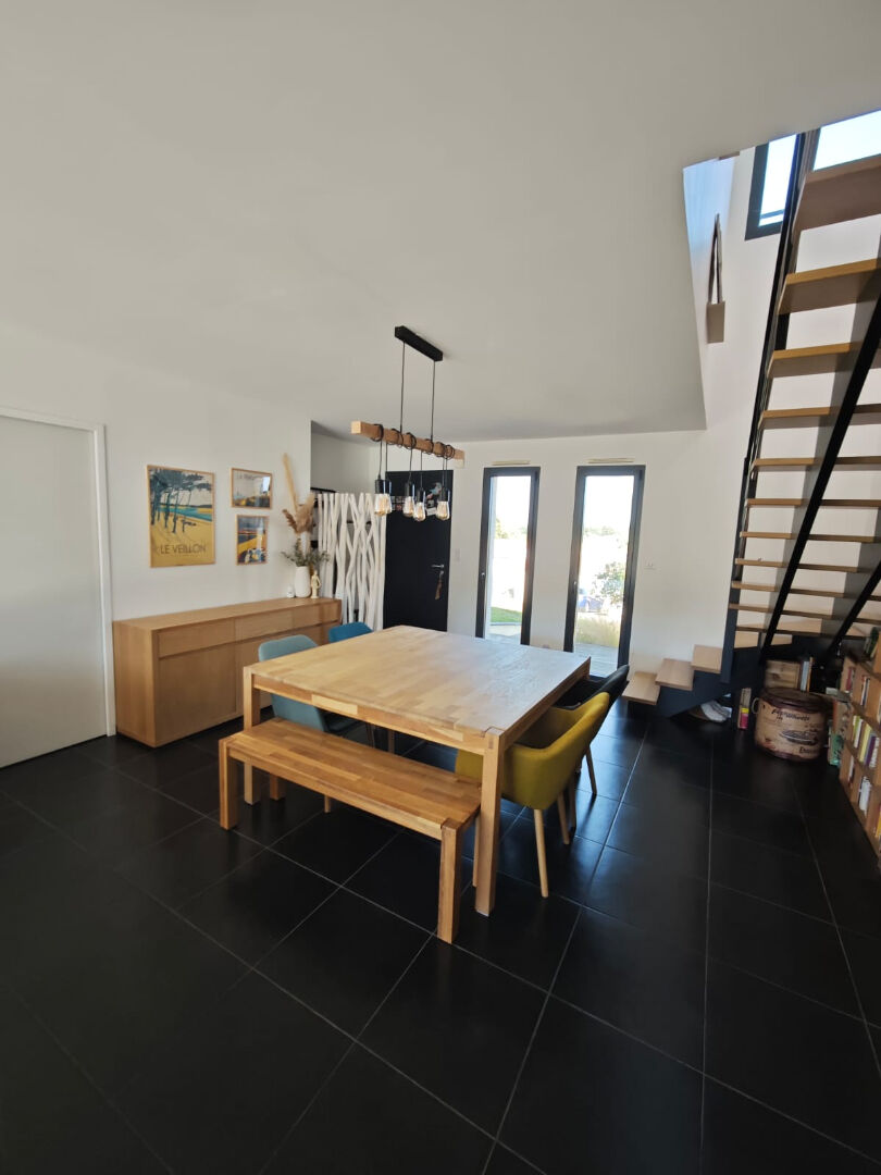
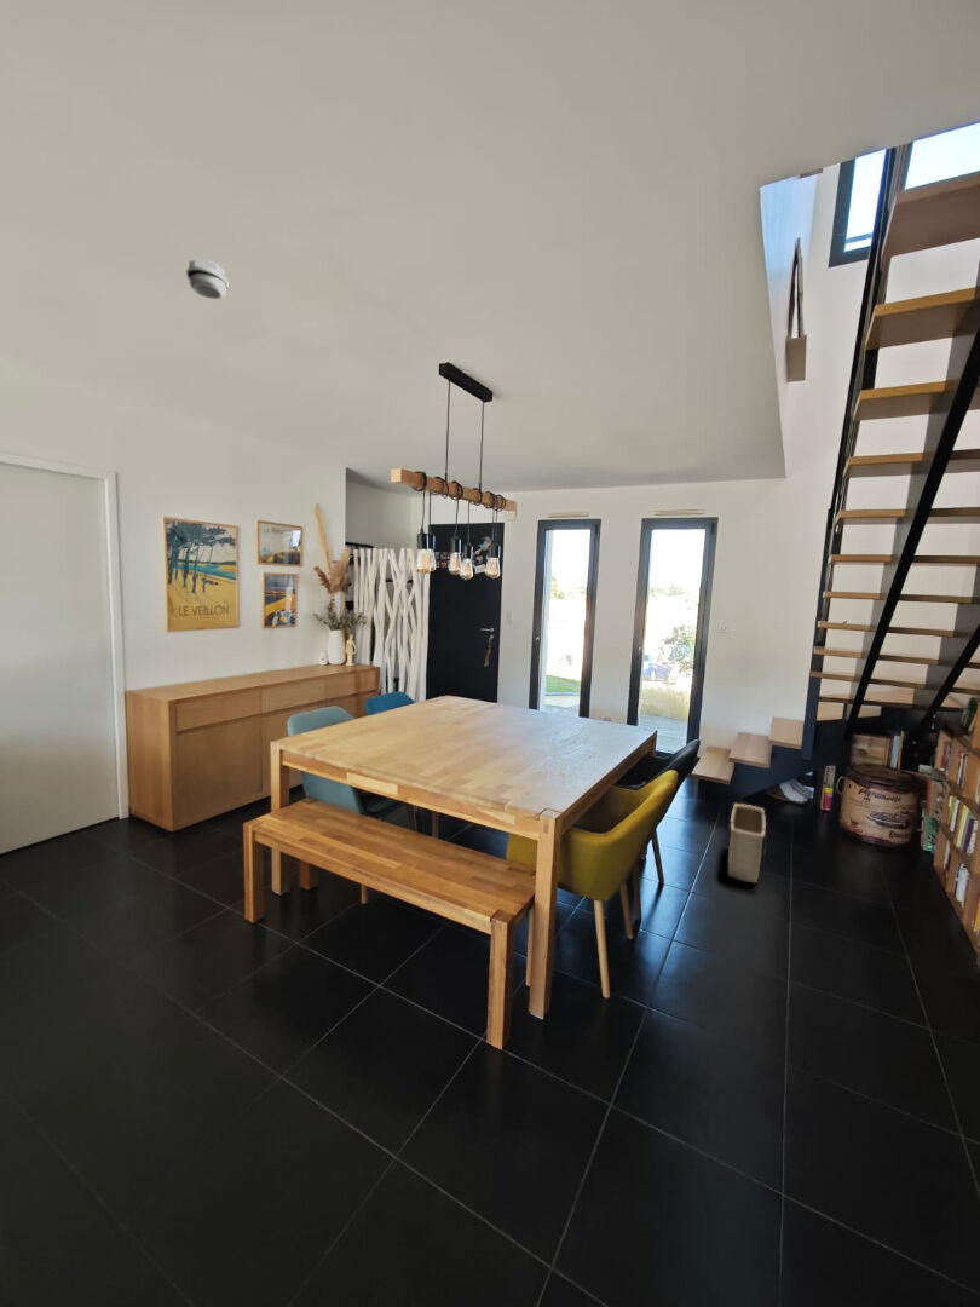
+ smoke detector (207, 280)
+ basket (745, 841)
